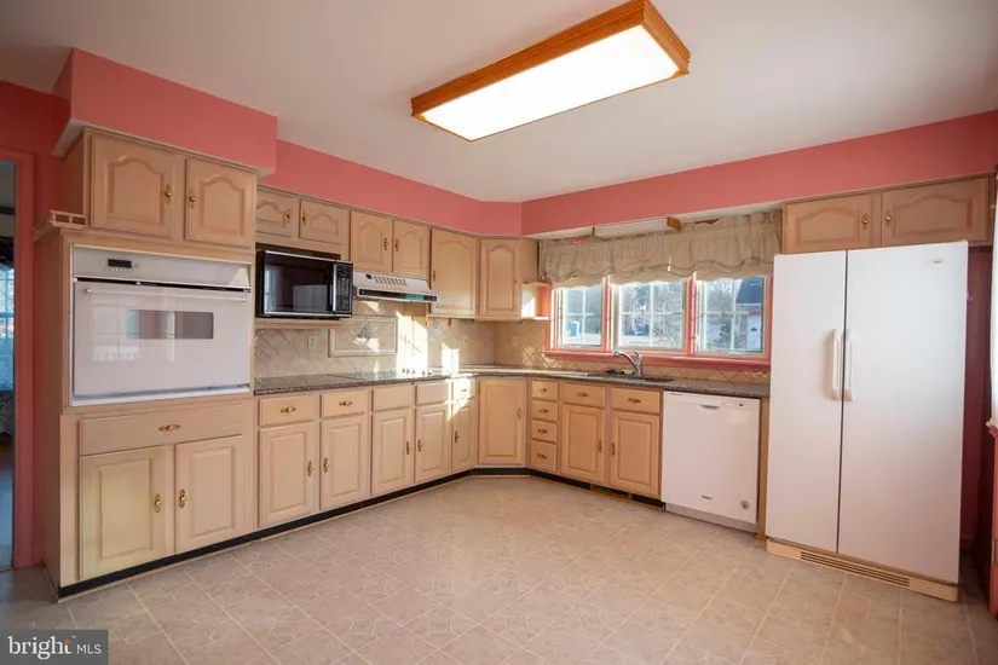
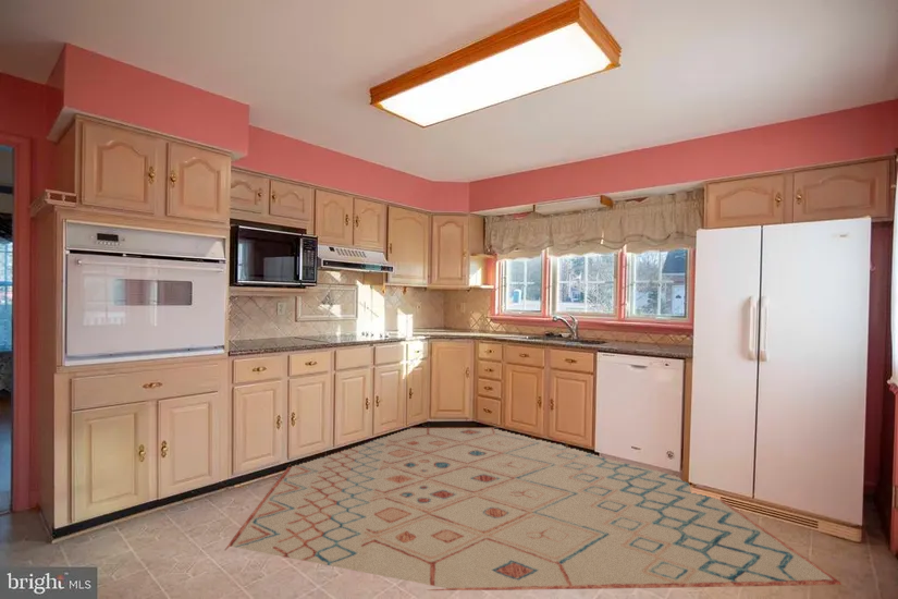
+ rug (489, 478)
